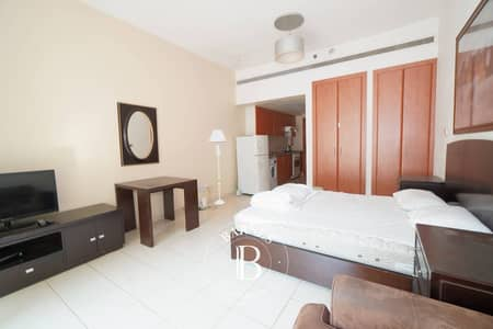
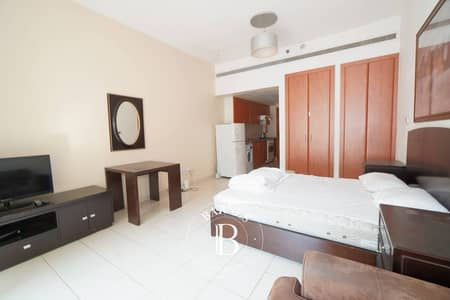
- floor lamp (218, 167)
